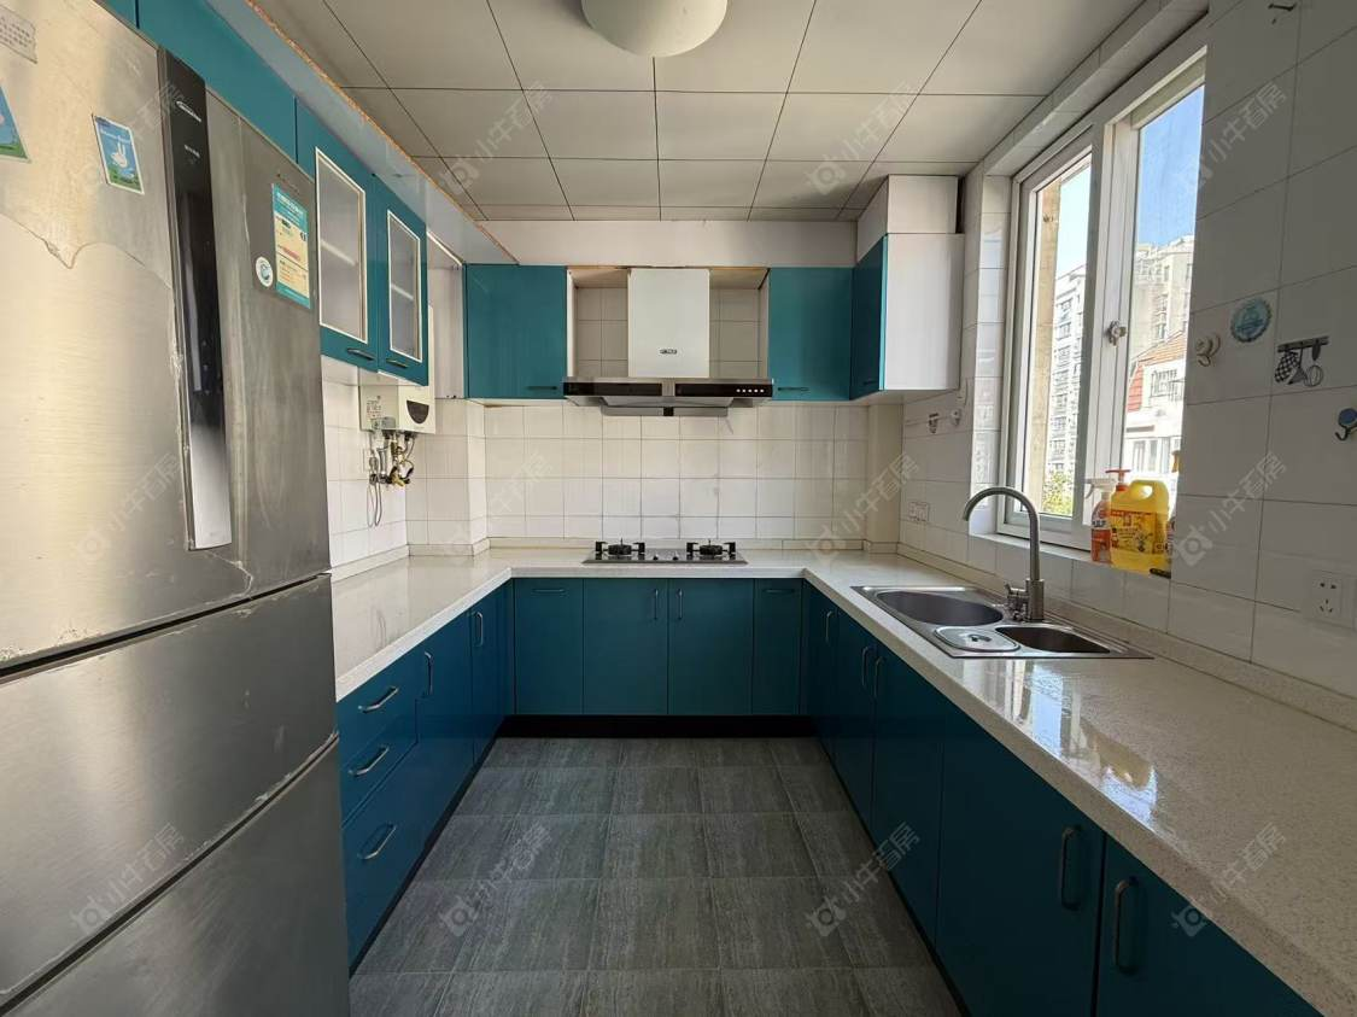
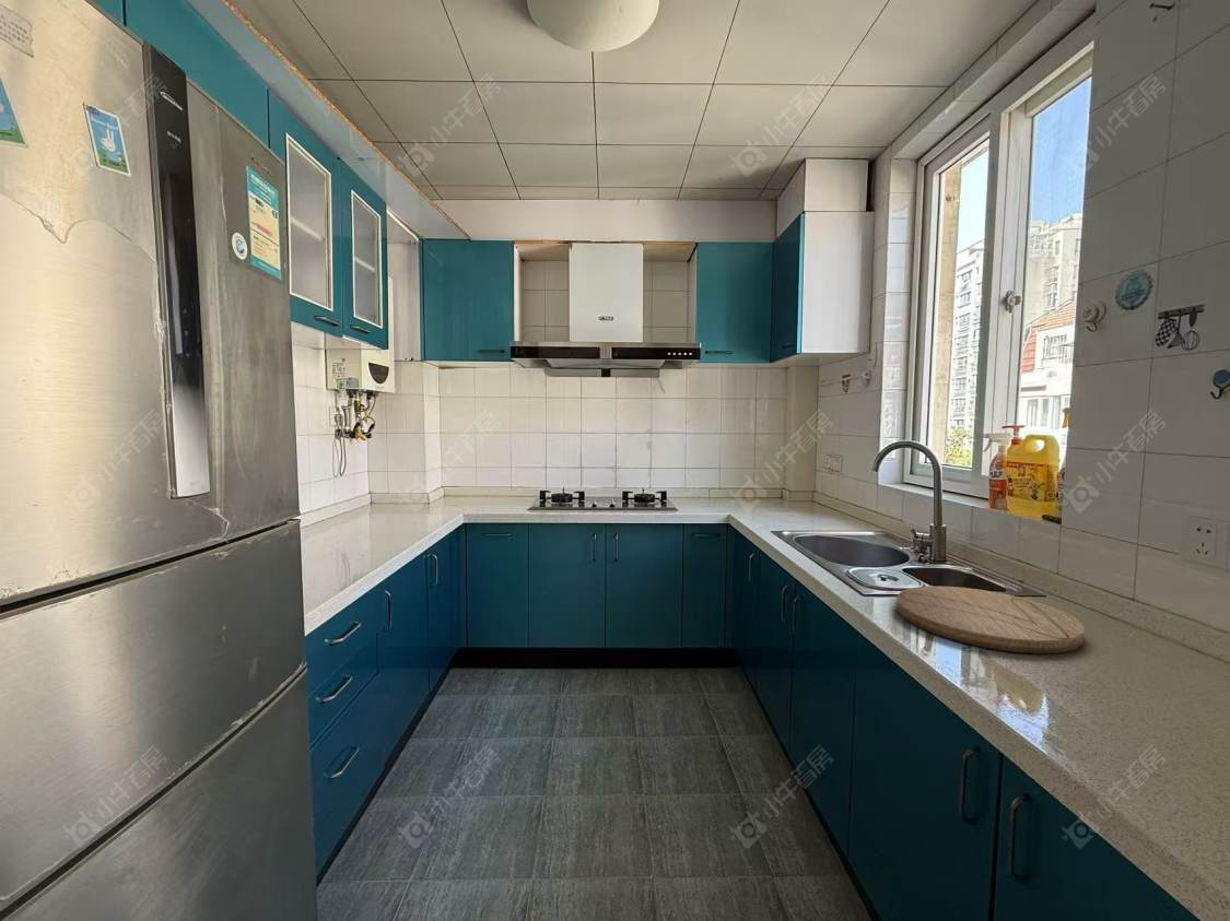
+ cutting board (982, 615)
